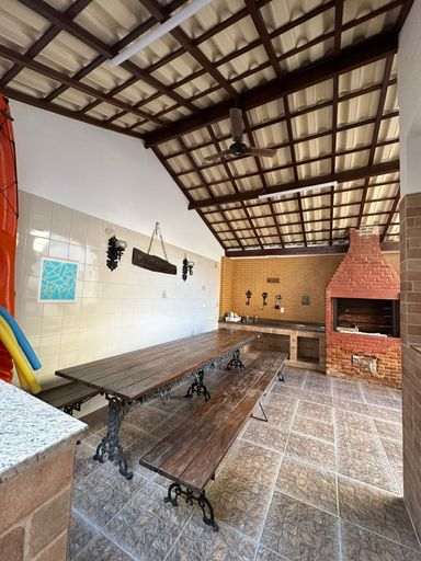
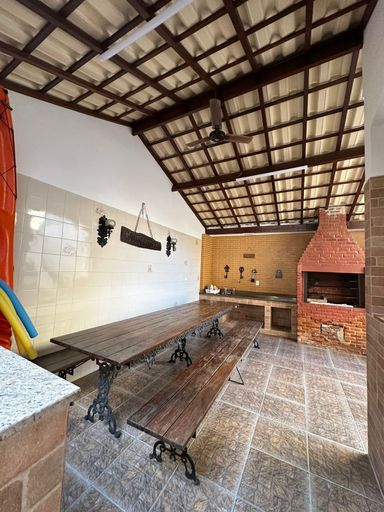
- wall art (59, 280)
